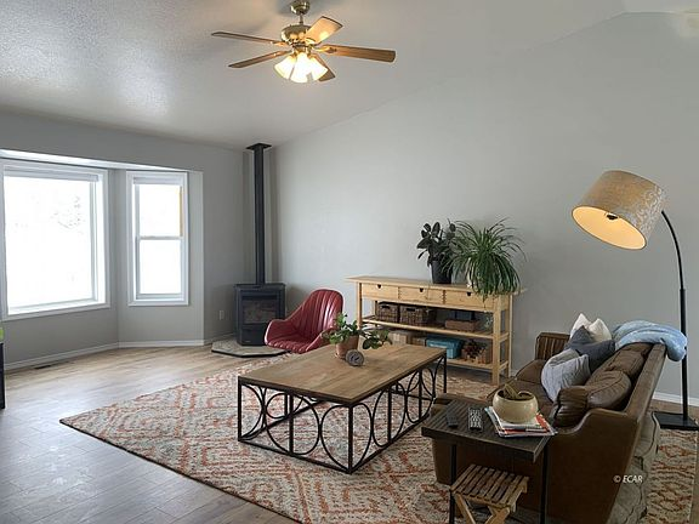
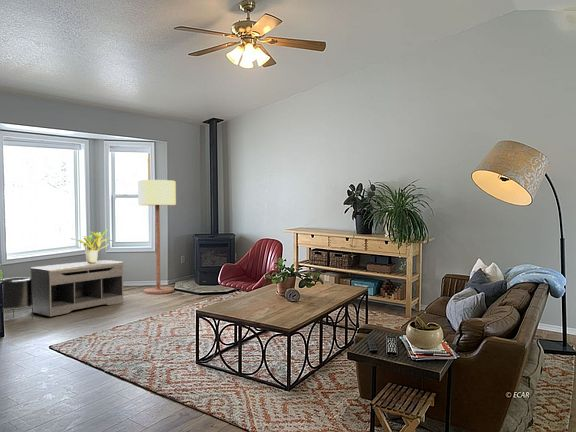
+ potted plant (95, 245)
+ planter (15, 299)
+ bench (79, 285)
+ floor lamp (157, 236)
